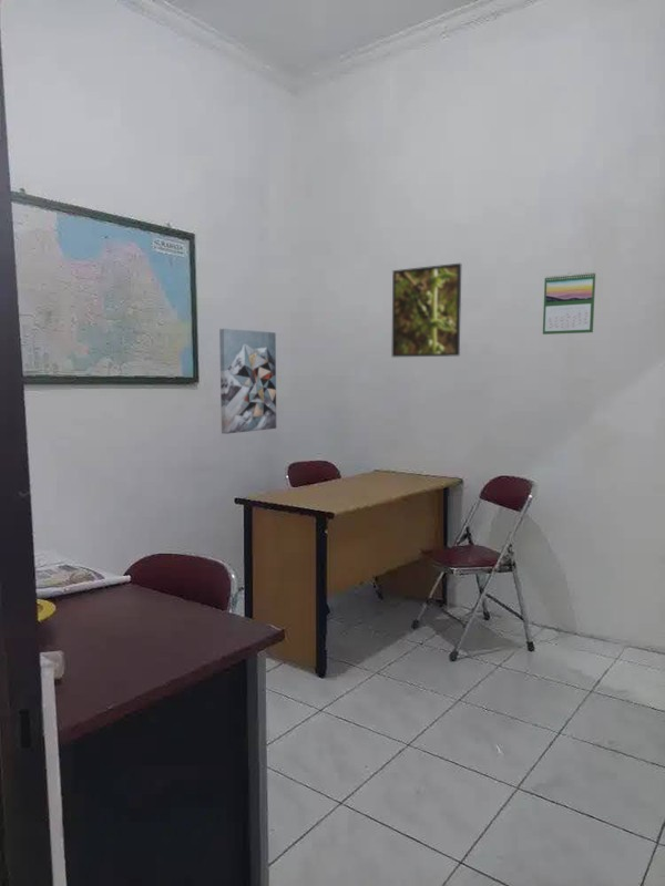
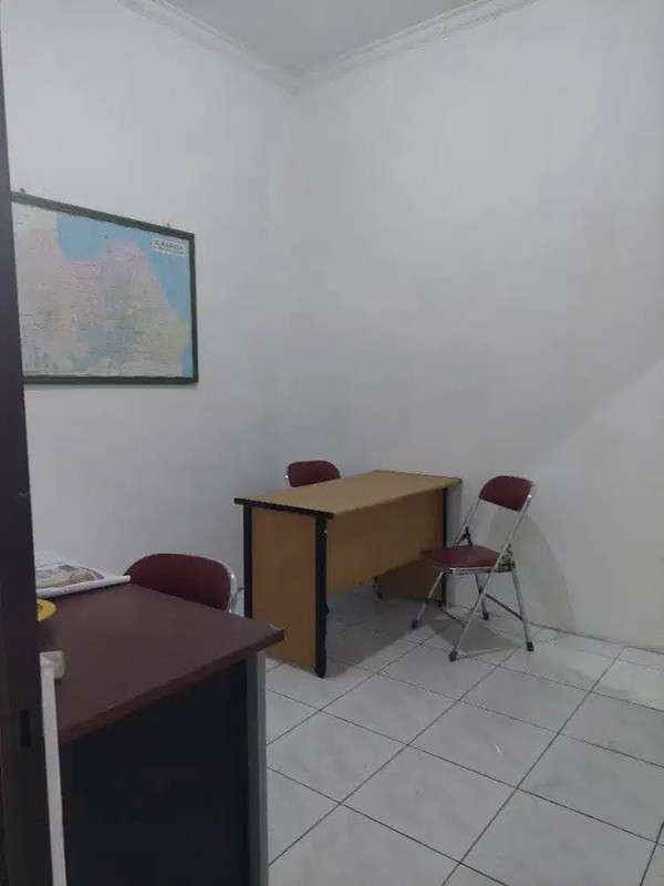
- calendar (567, 302)
- wall art (249, 381)
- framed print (424, 311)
